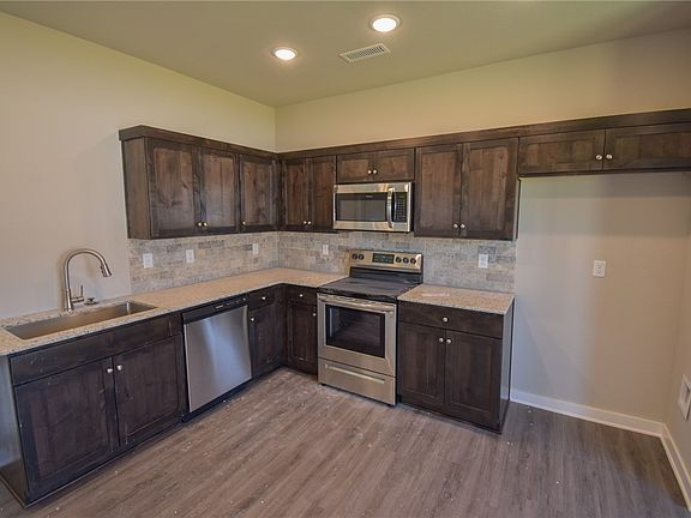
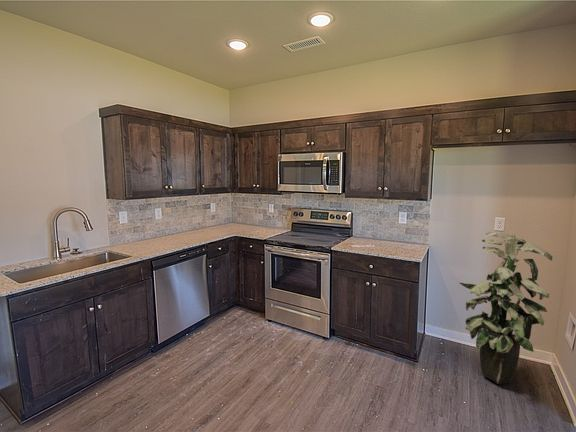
+ indoor plant (500, 305)
